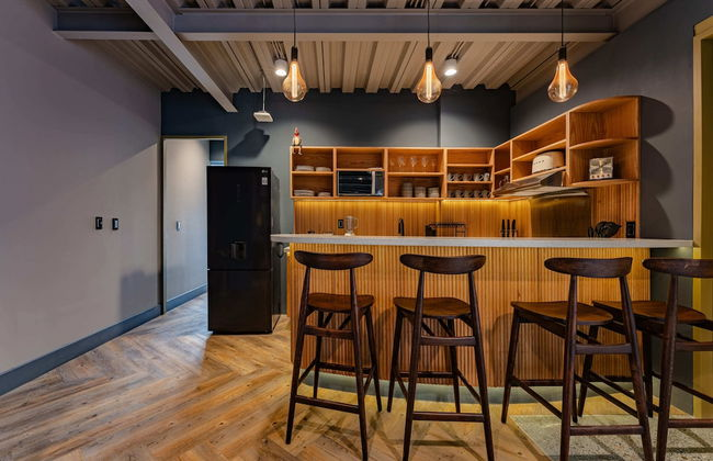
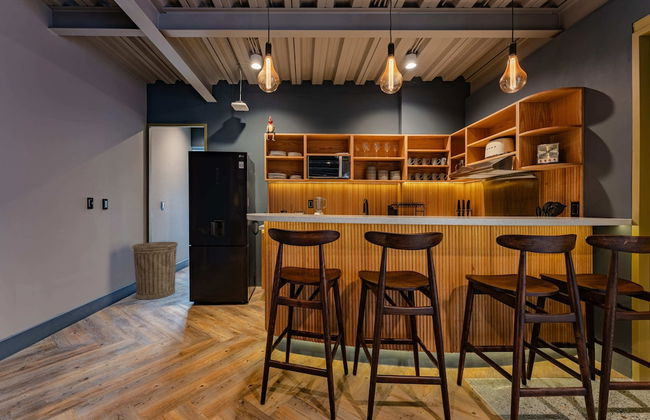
+ trash can (156, 268)
